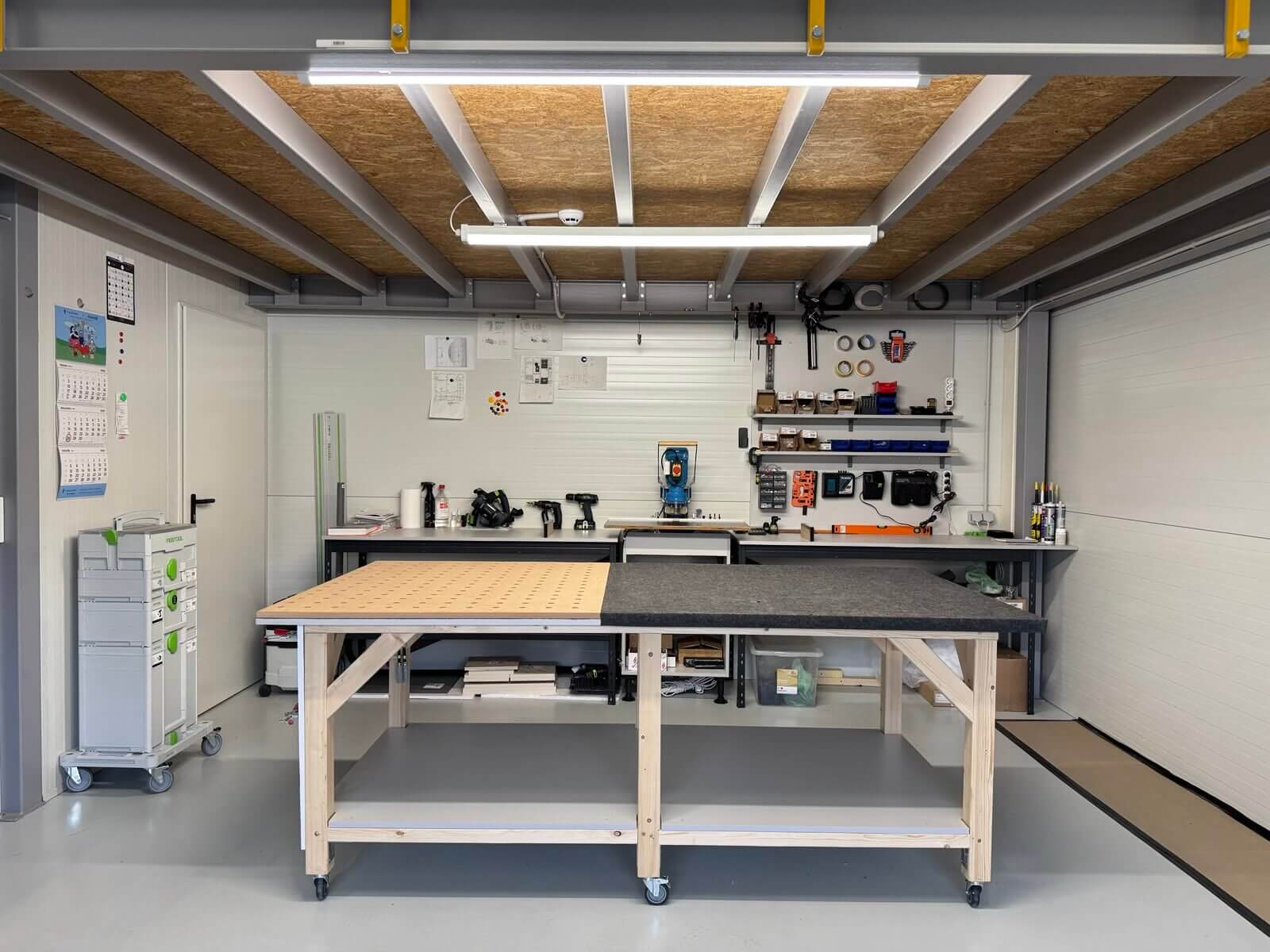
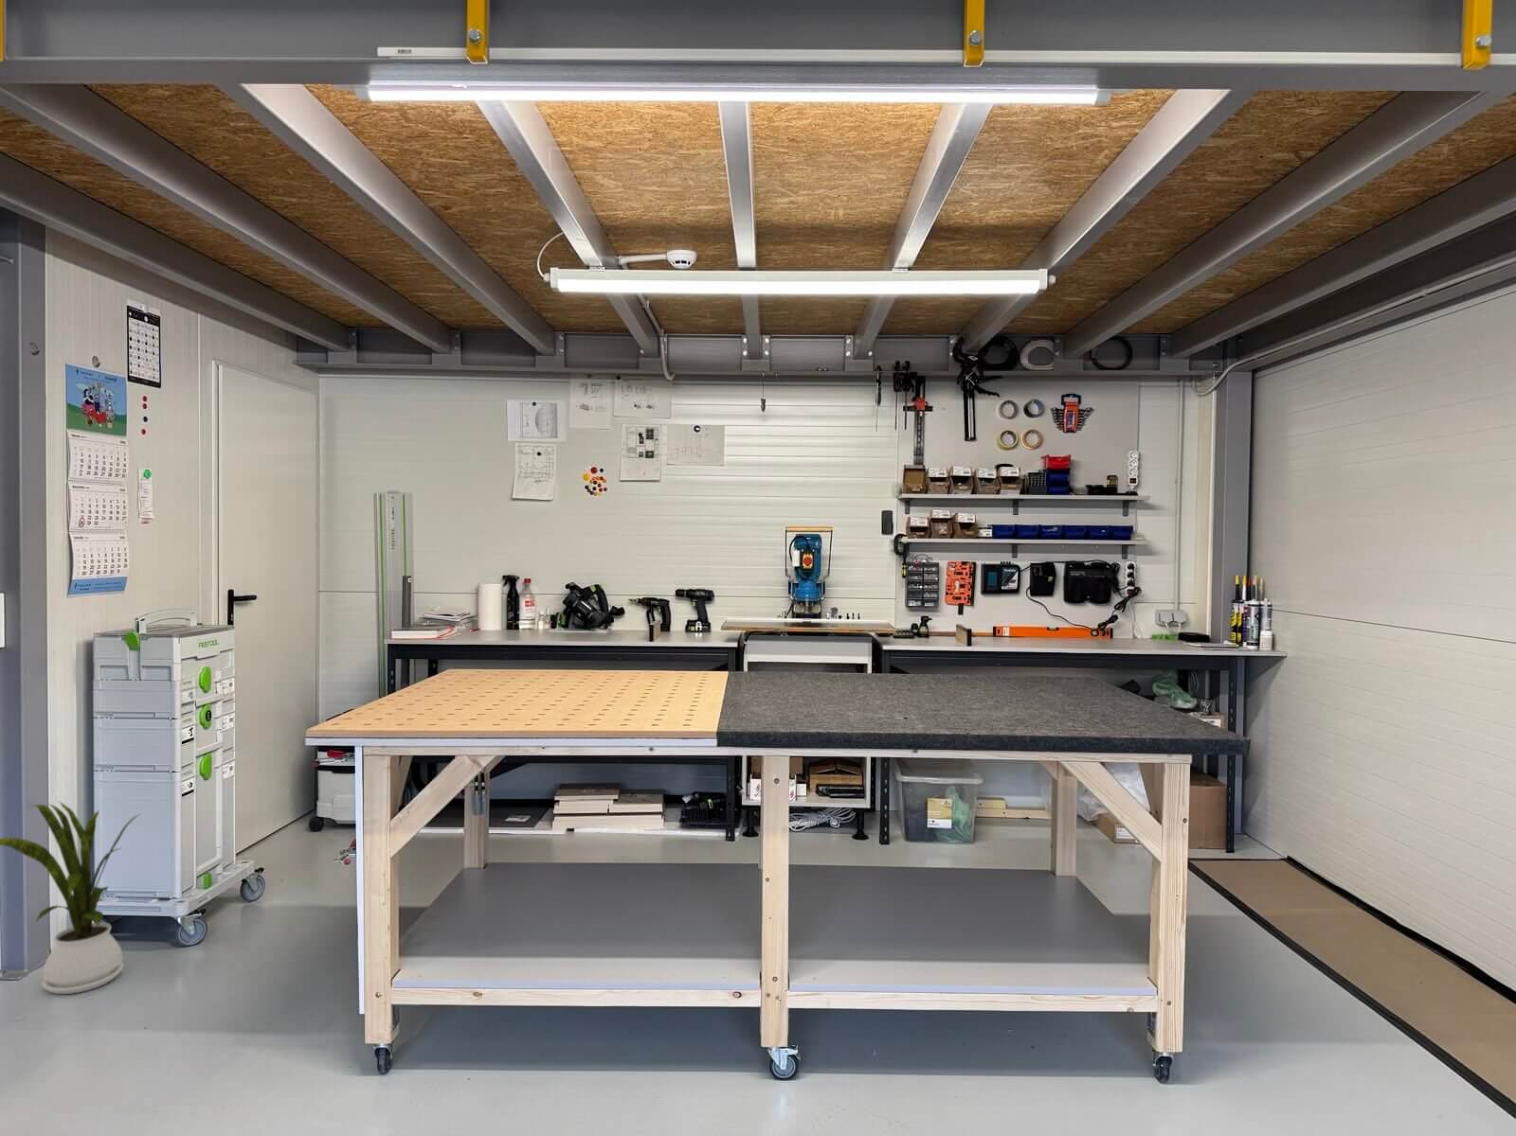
+ house plant (75, 885)
